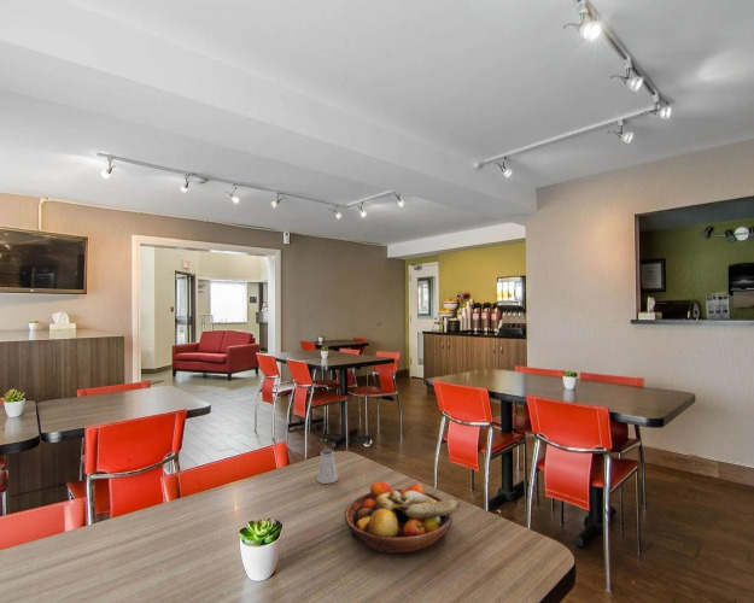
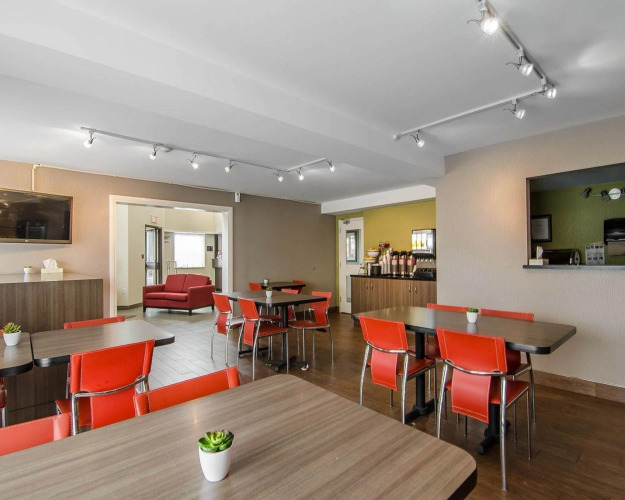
- saltshaker (327, 464)
- fruit bowl (399, 507)
